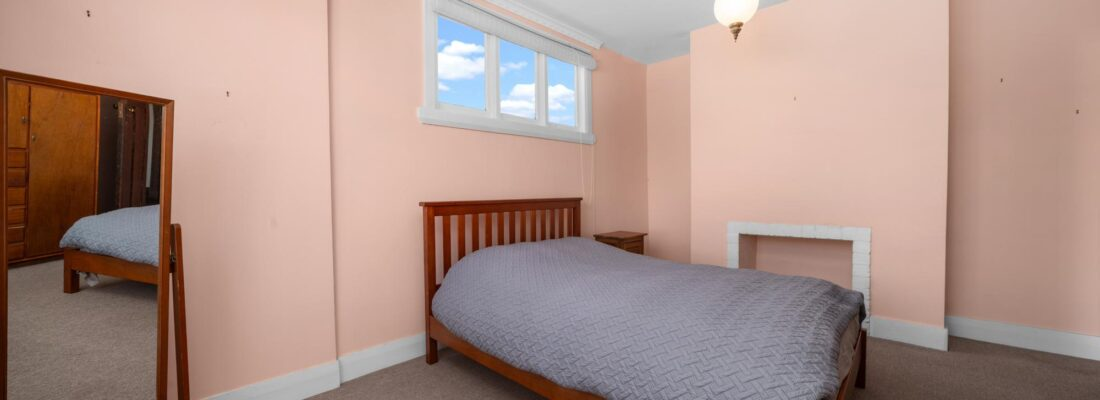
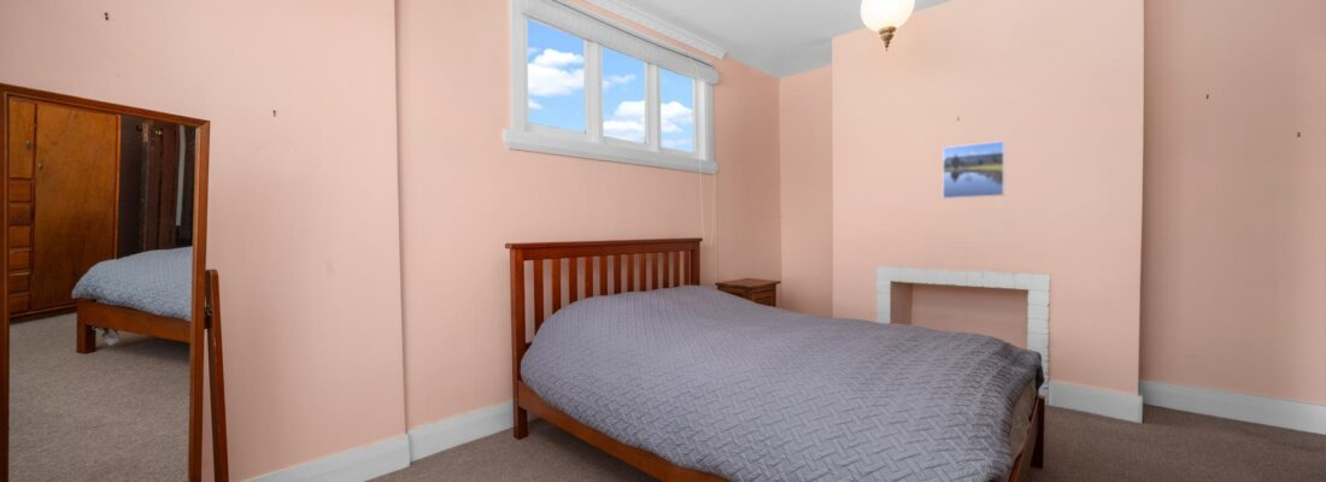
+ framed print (973, 170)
